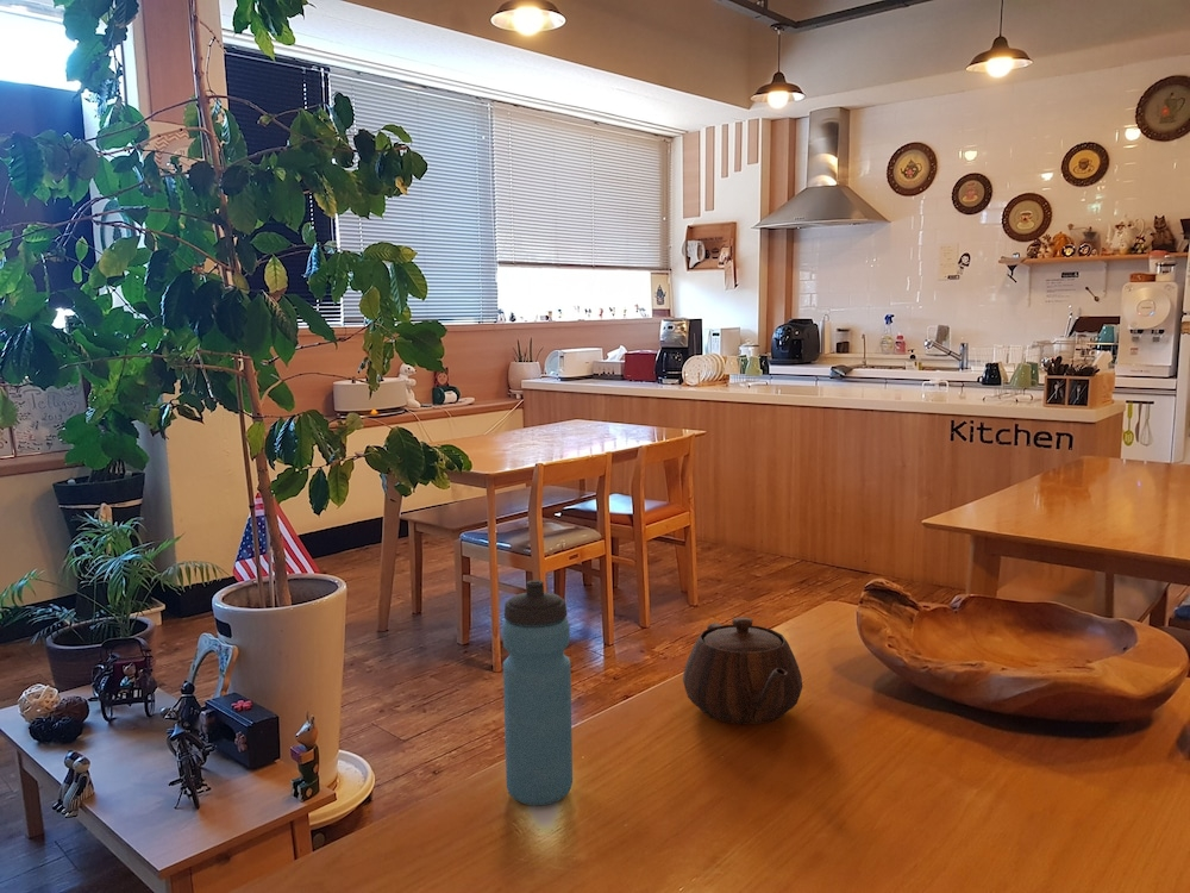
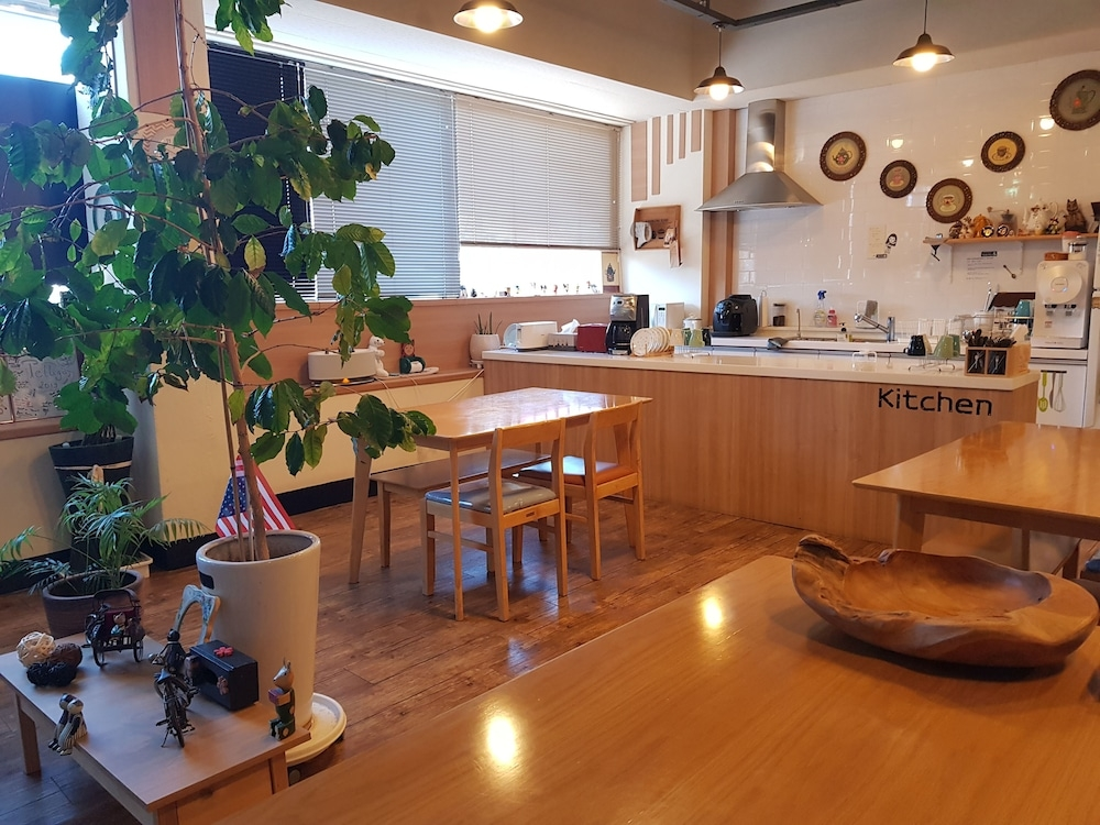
- teapot (744, 666)
- water bottle (537, 687)
